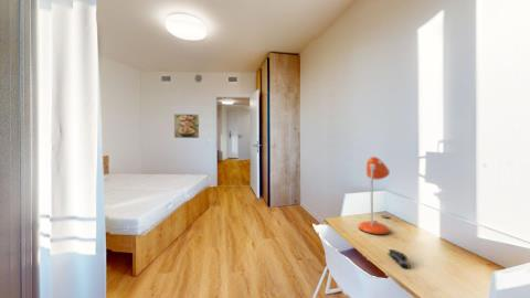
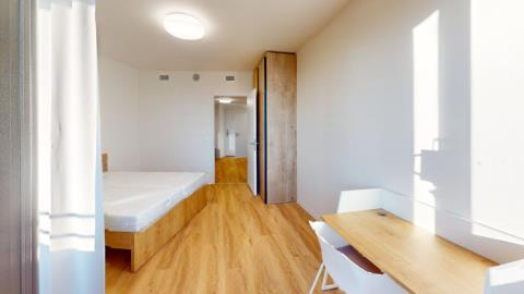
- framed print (187, 126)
- stapler (398, 255)
- desk lamp (372, 192)
